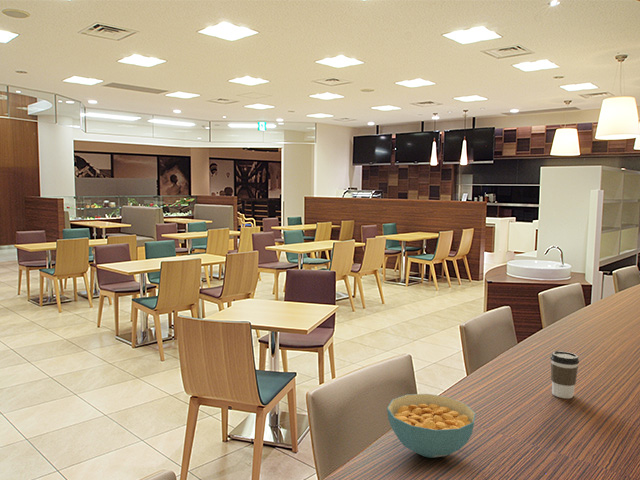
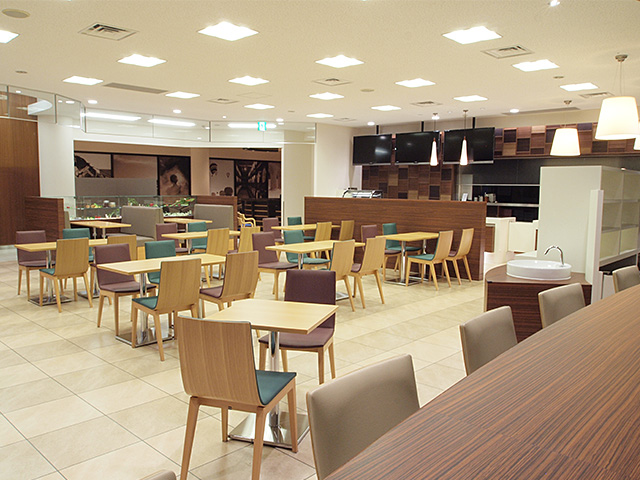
- cereal bowl (430, 430)
- coffee cup (563, 374)
